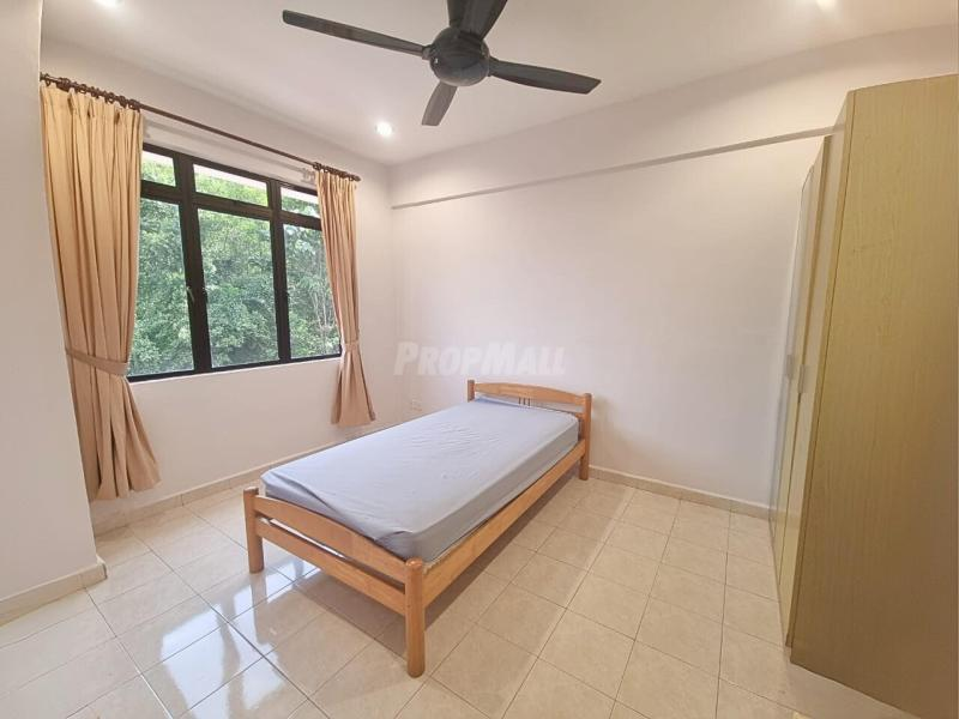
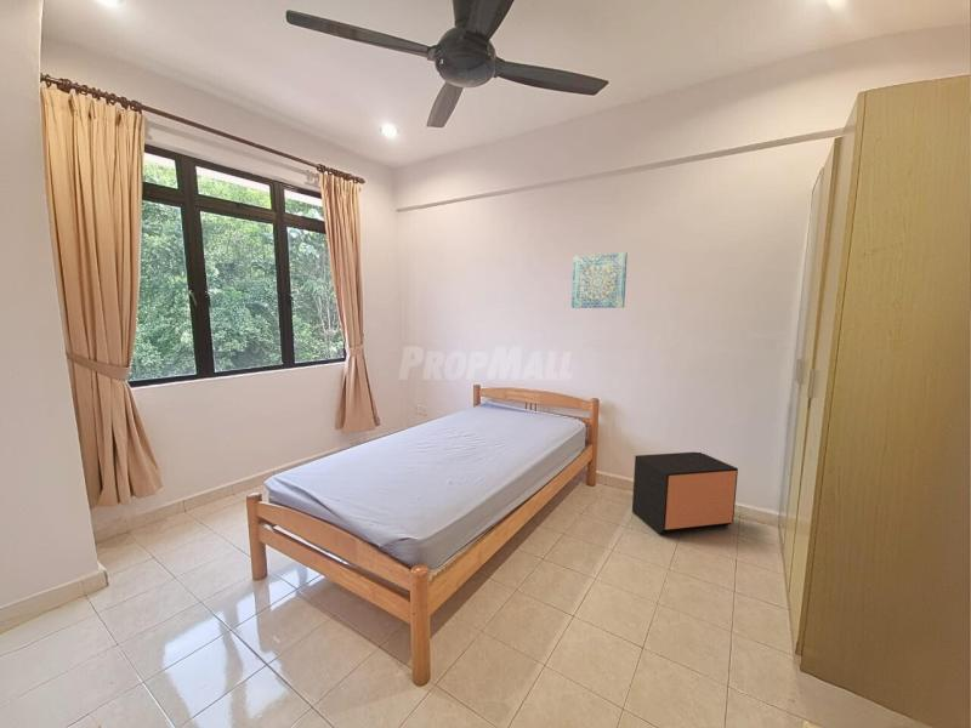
+ nightstand (682, 490)
+ wall art (597, 281)
